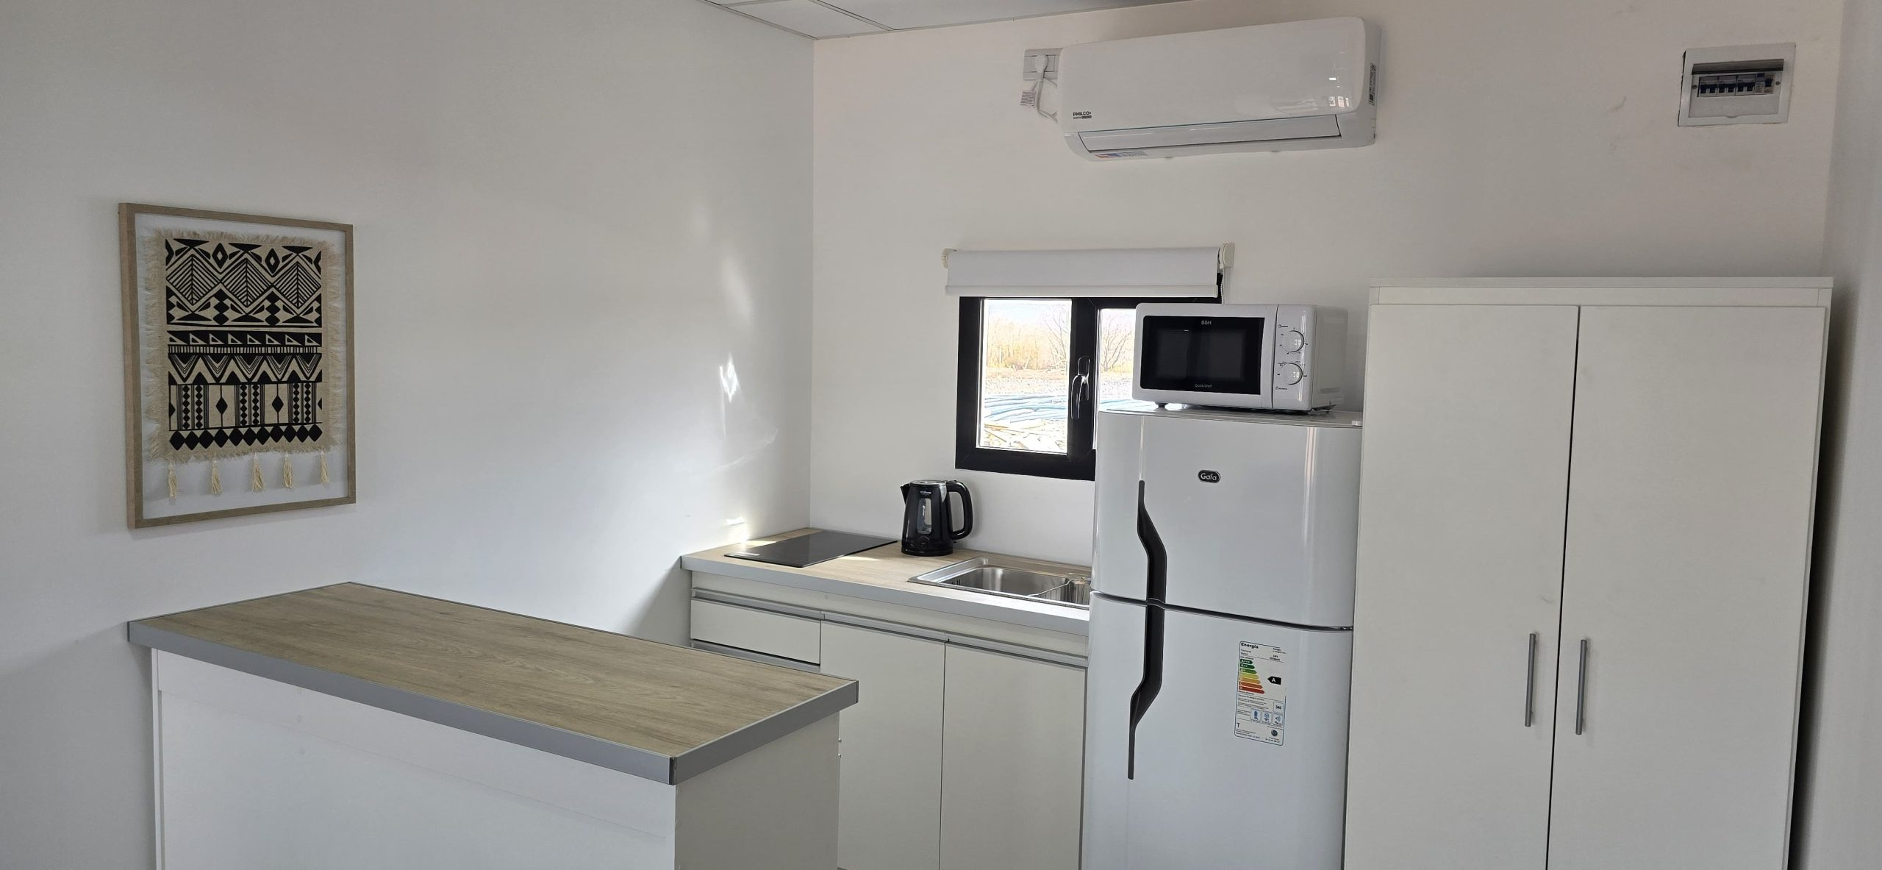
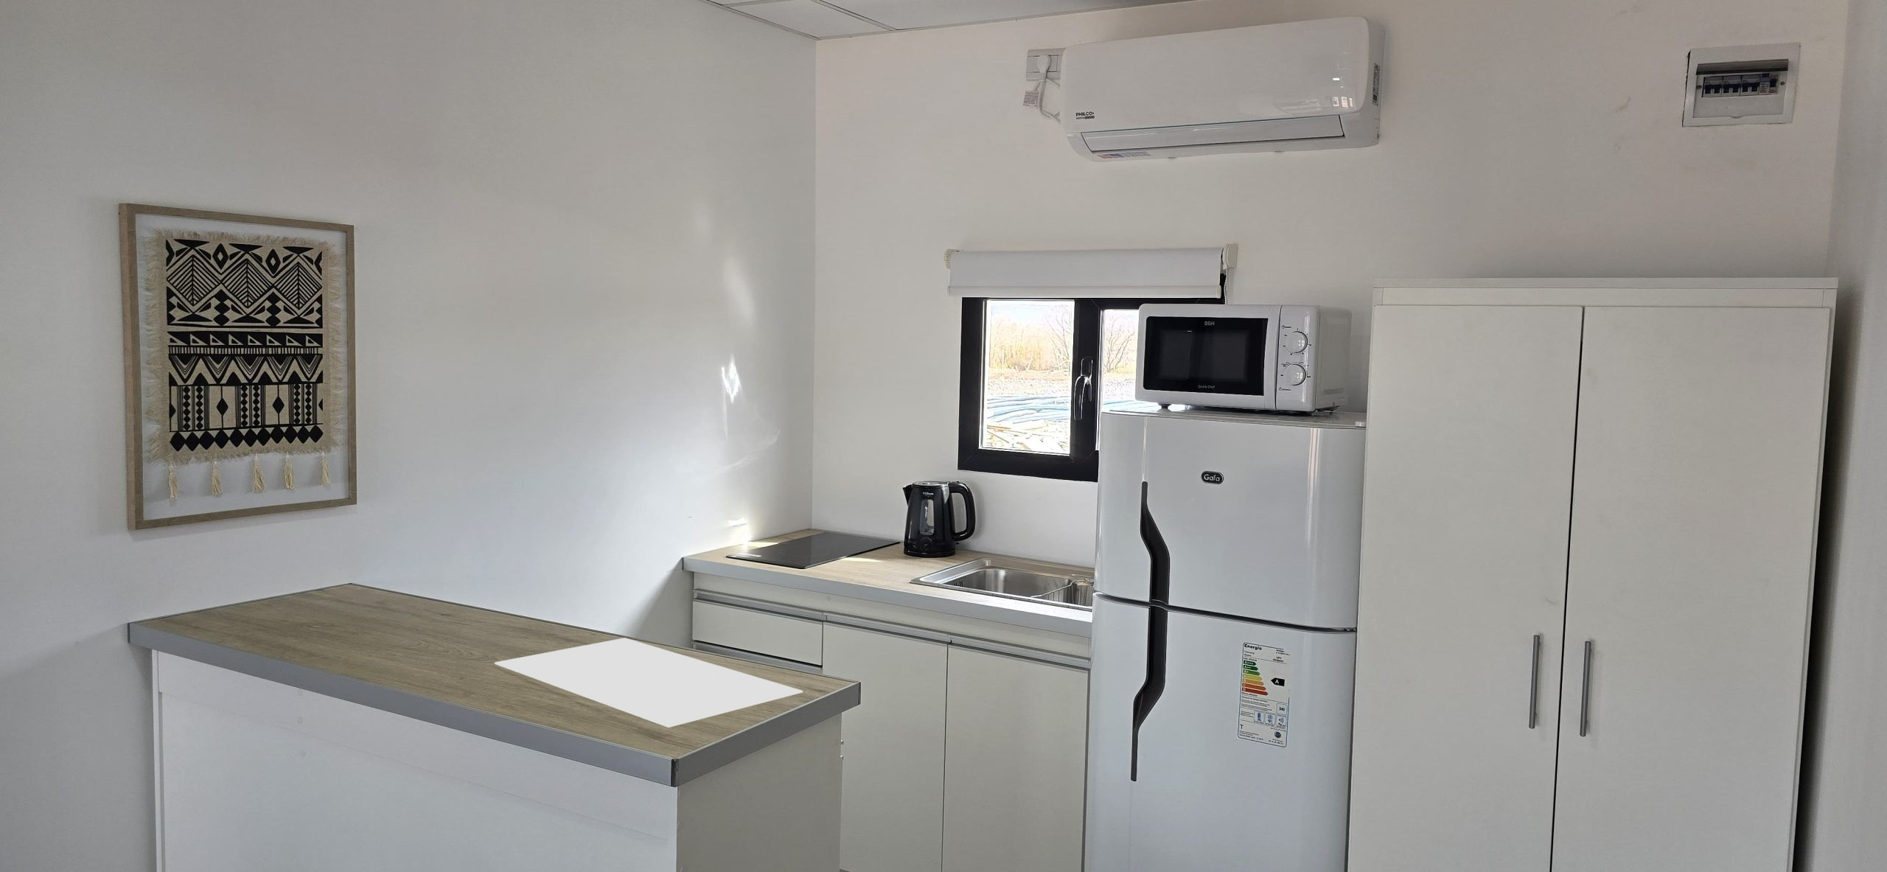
+ cutting board (644, 677)
